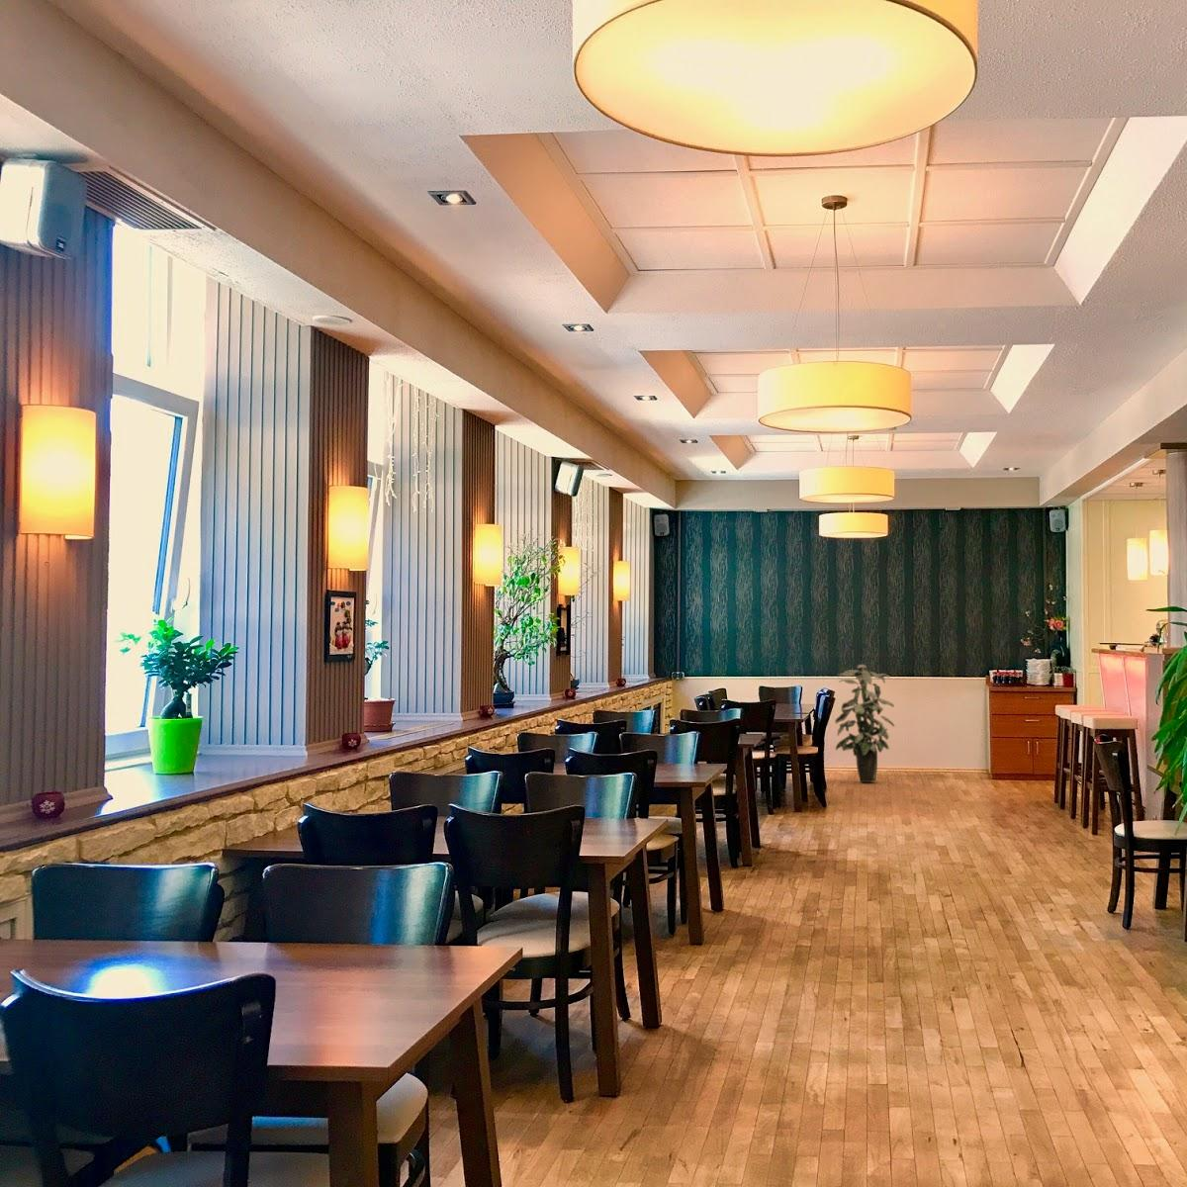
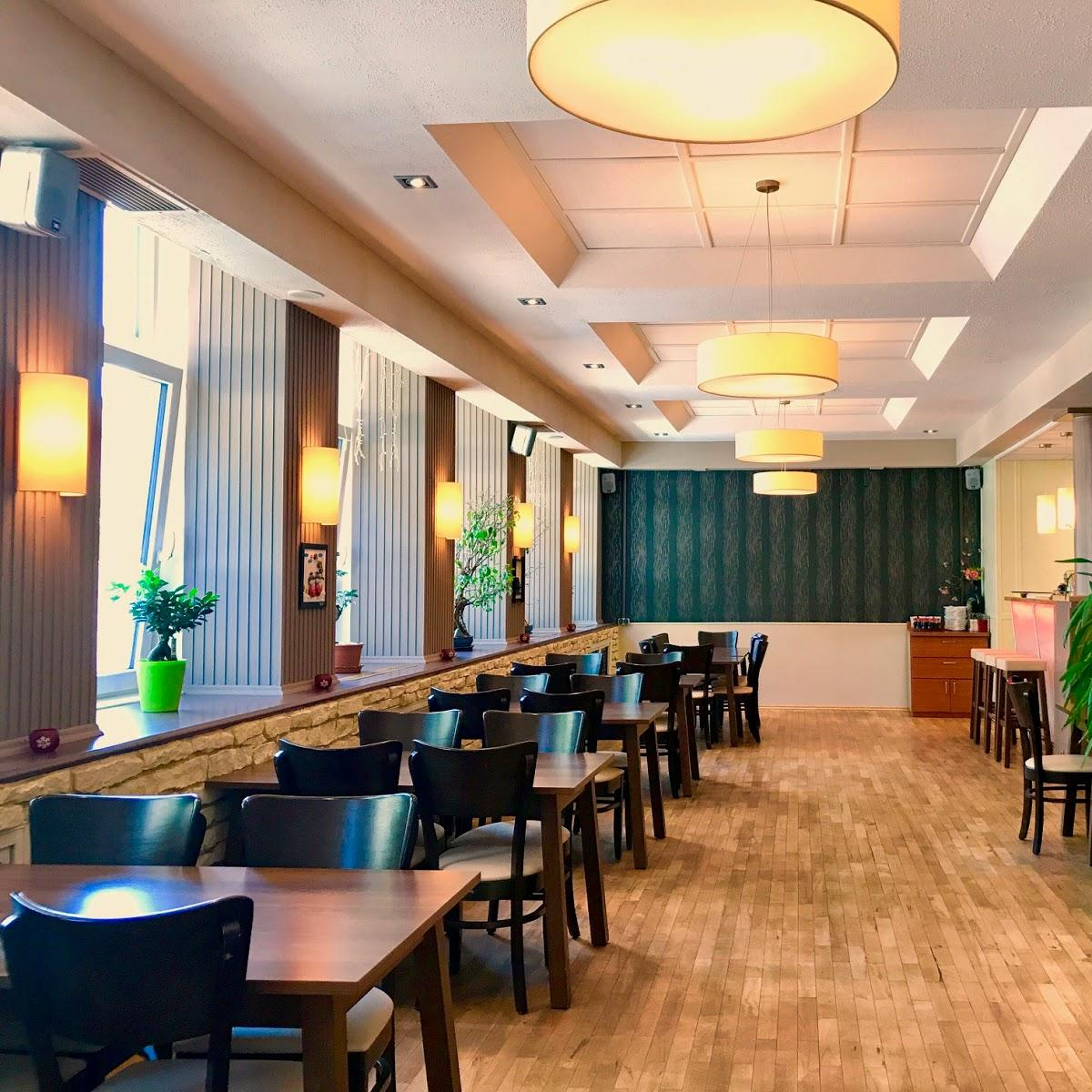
- indoor plant (863, 722)
